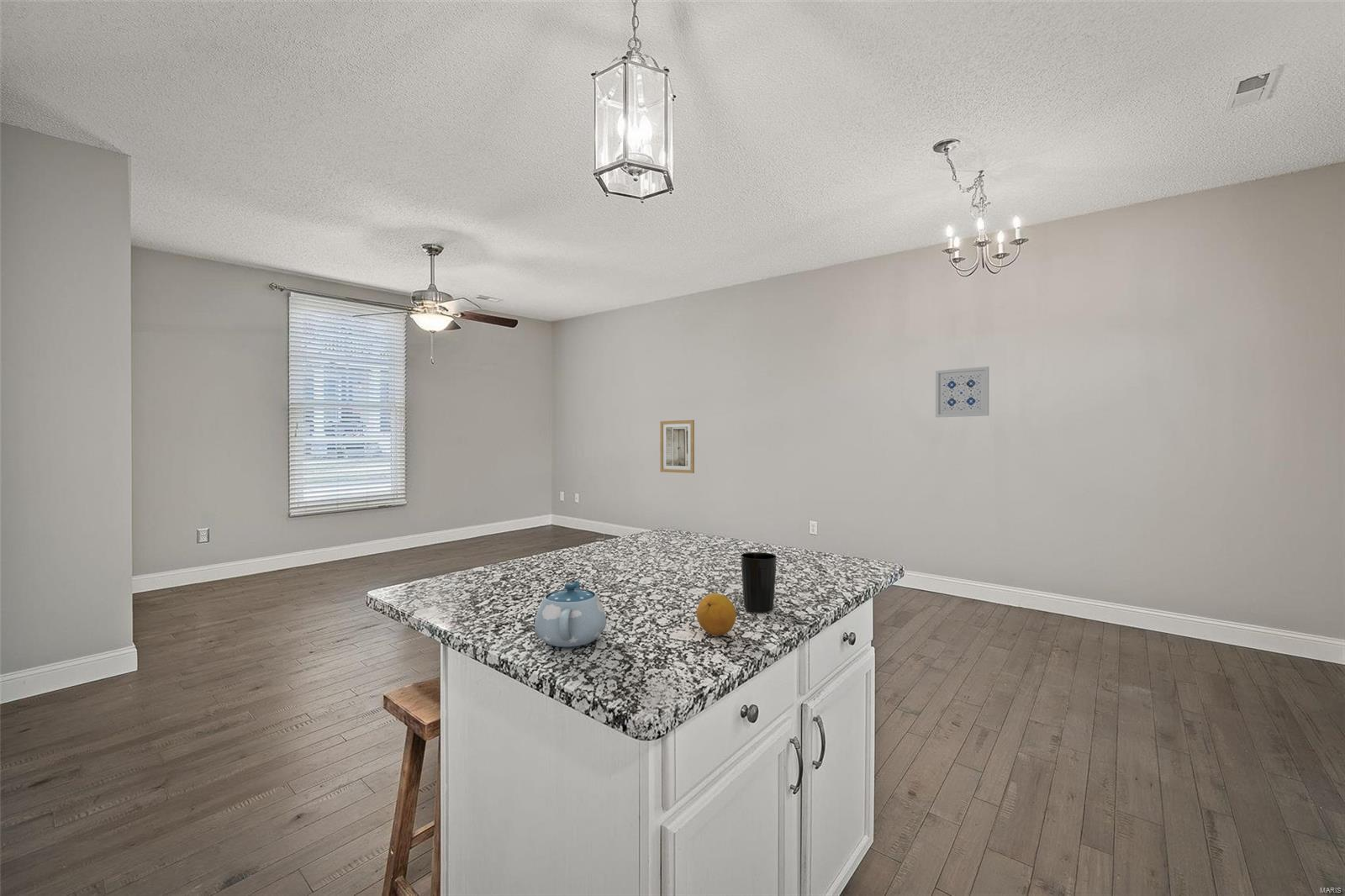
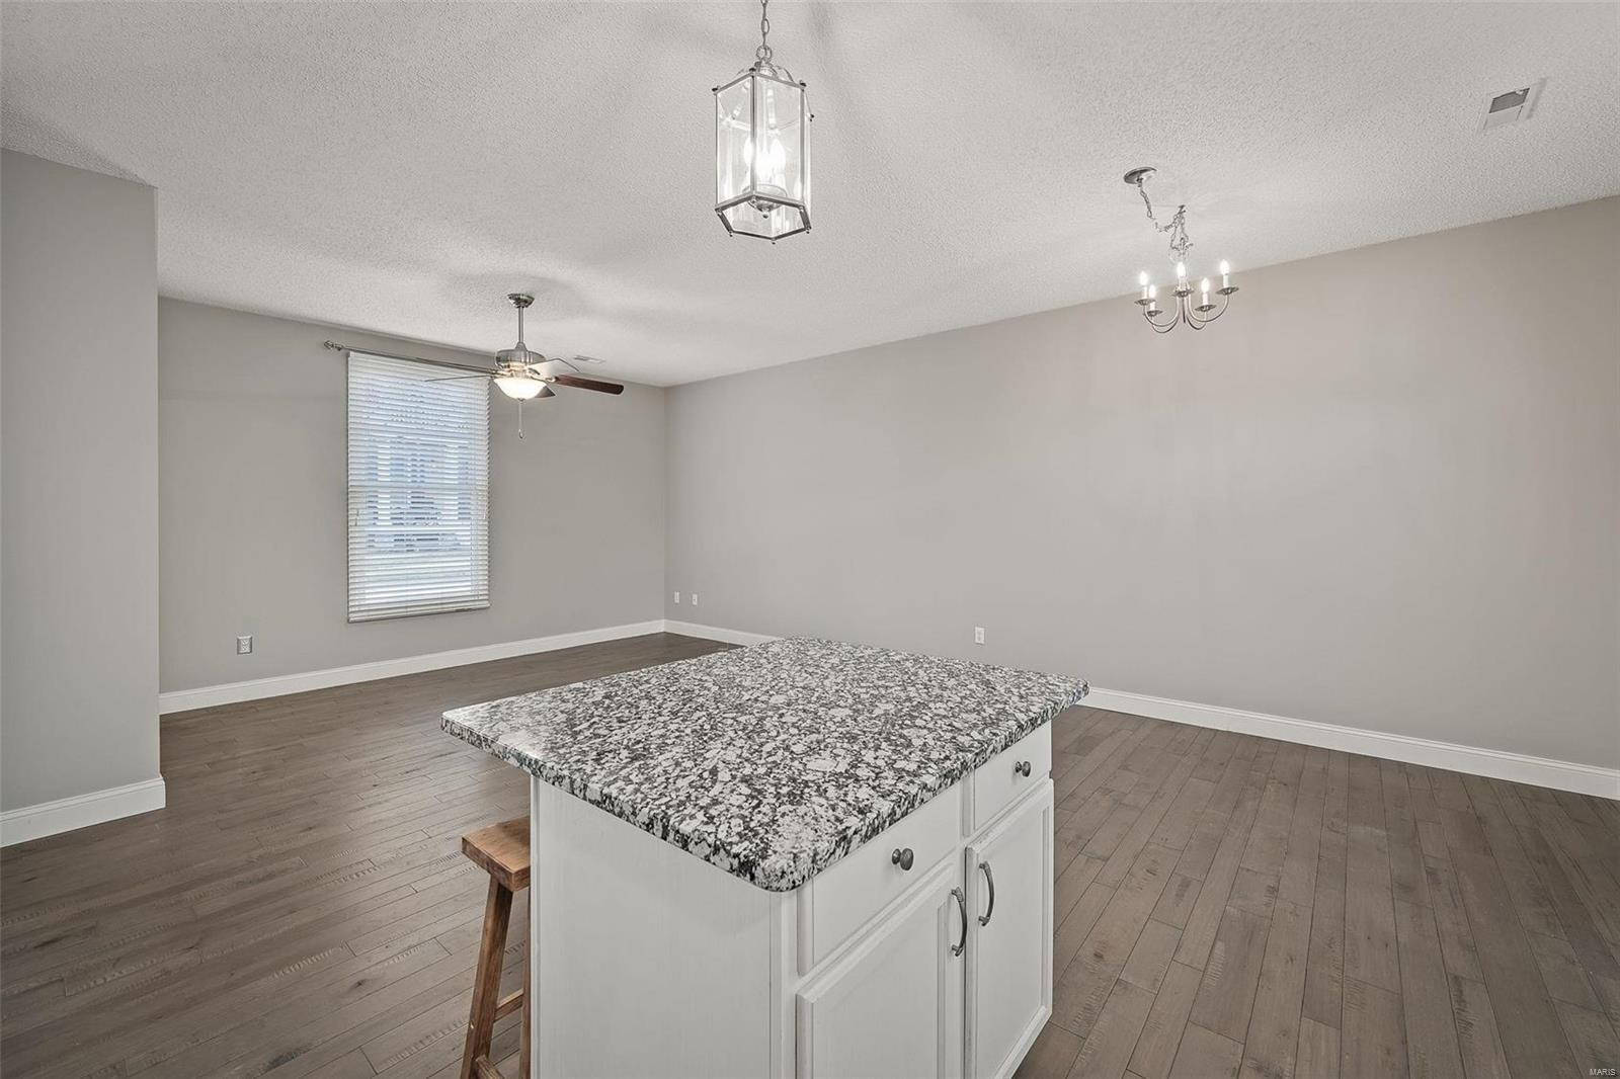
- cup (758, 582)
- wall art (961, 393)
- wall art (677, 446)
- chinaware (571, 610)
- fruit (716, 614)
